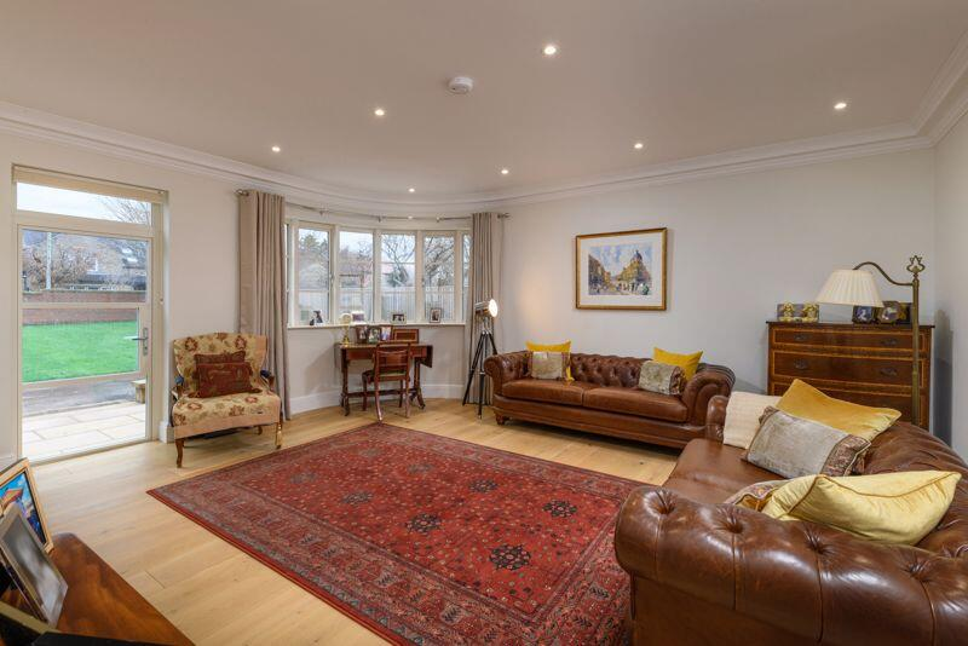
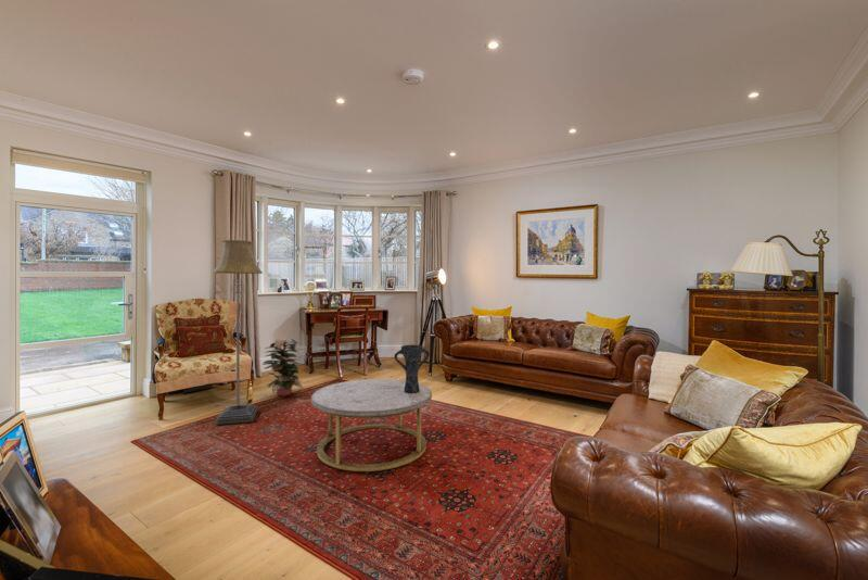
+ coffee table (372, 417)
+ decorative plant (283, 366)
+ floor lamp (238, 329)
+ vase (411, 368)
